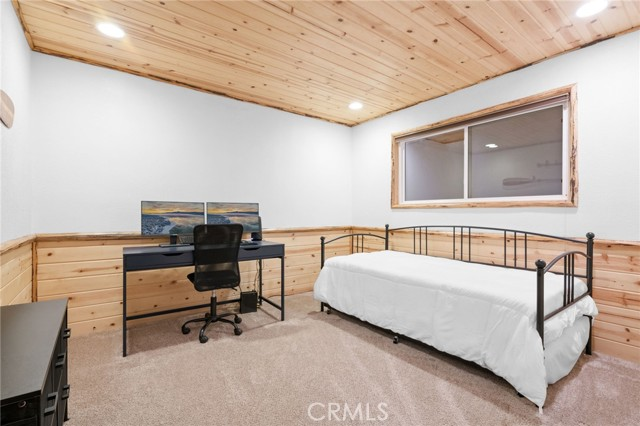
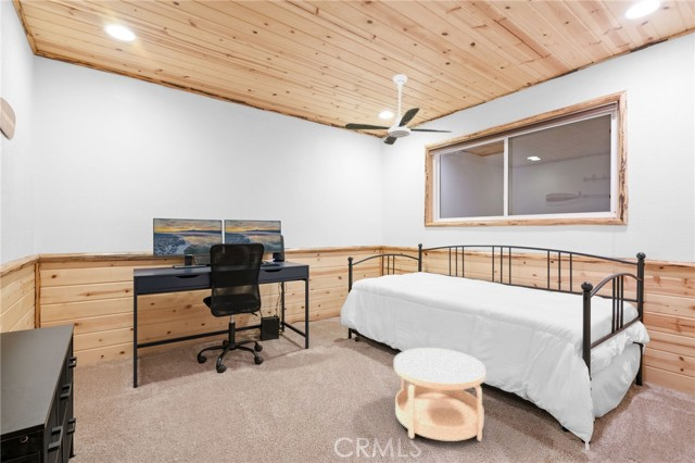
+ side table (438, 391)
+ ceiling fan (399, 105)
